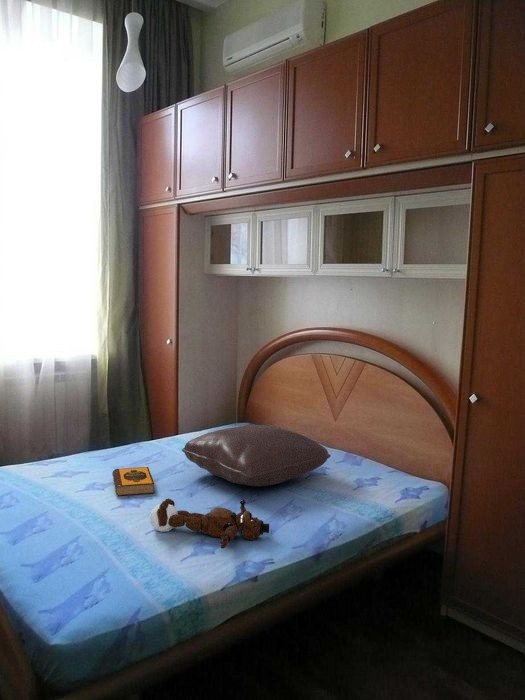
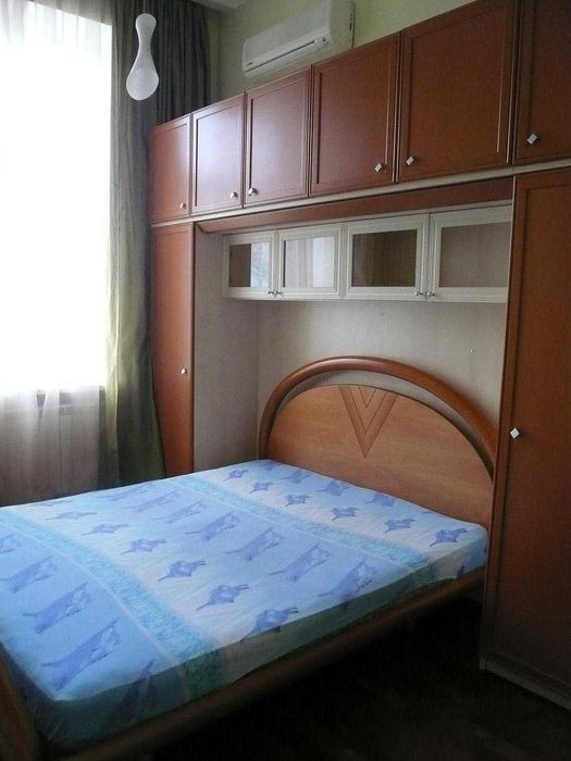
- pillow (255, 453)
- hardback book (132, 480)
- teddy bear (208, 519)
